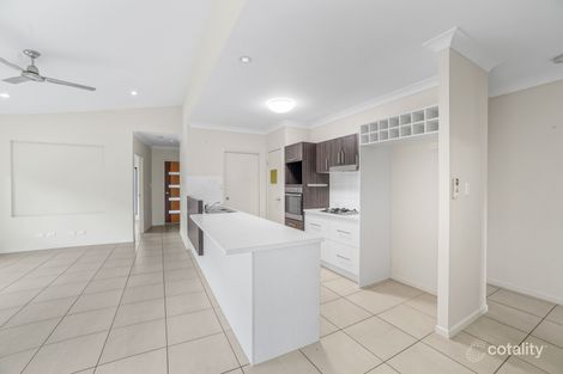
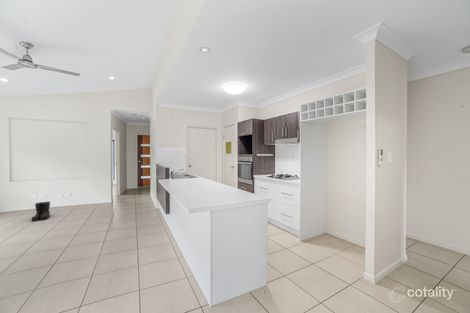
+ boots (41, 210)
